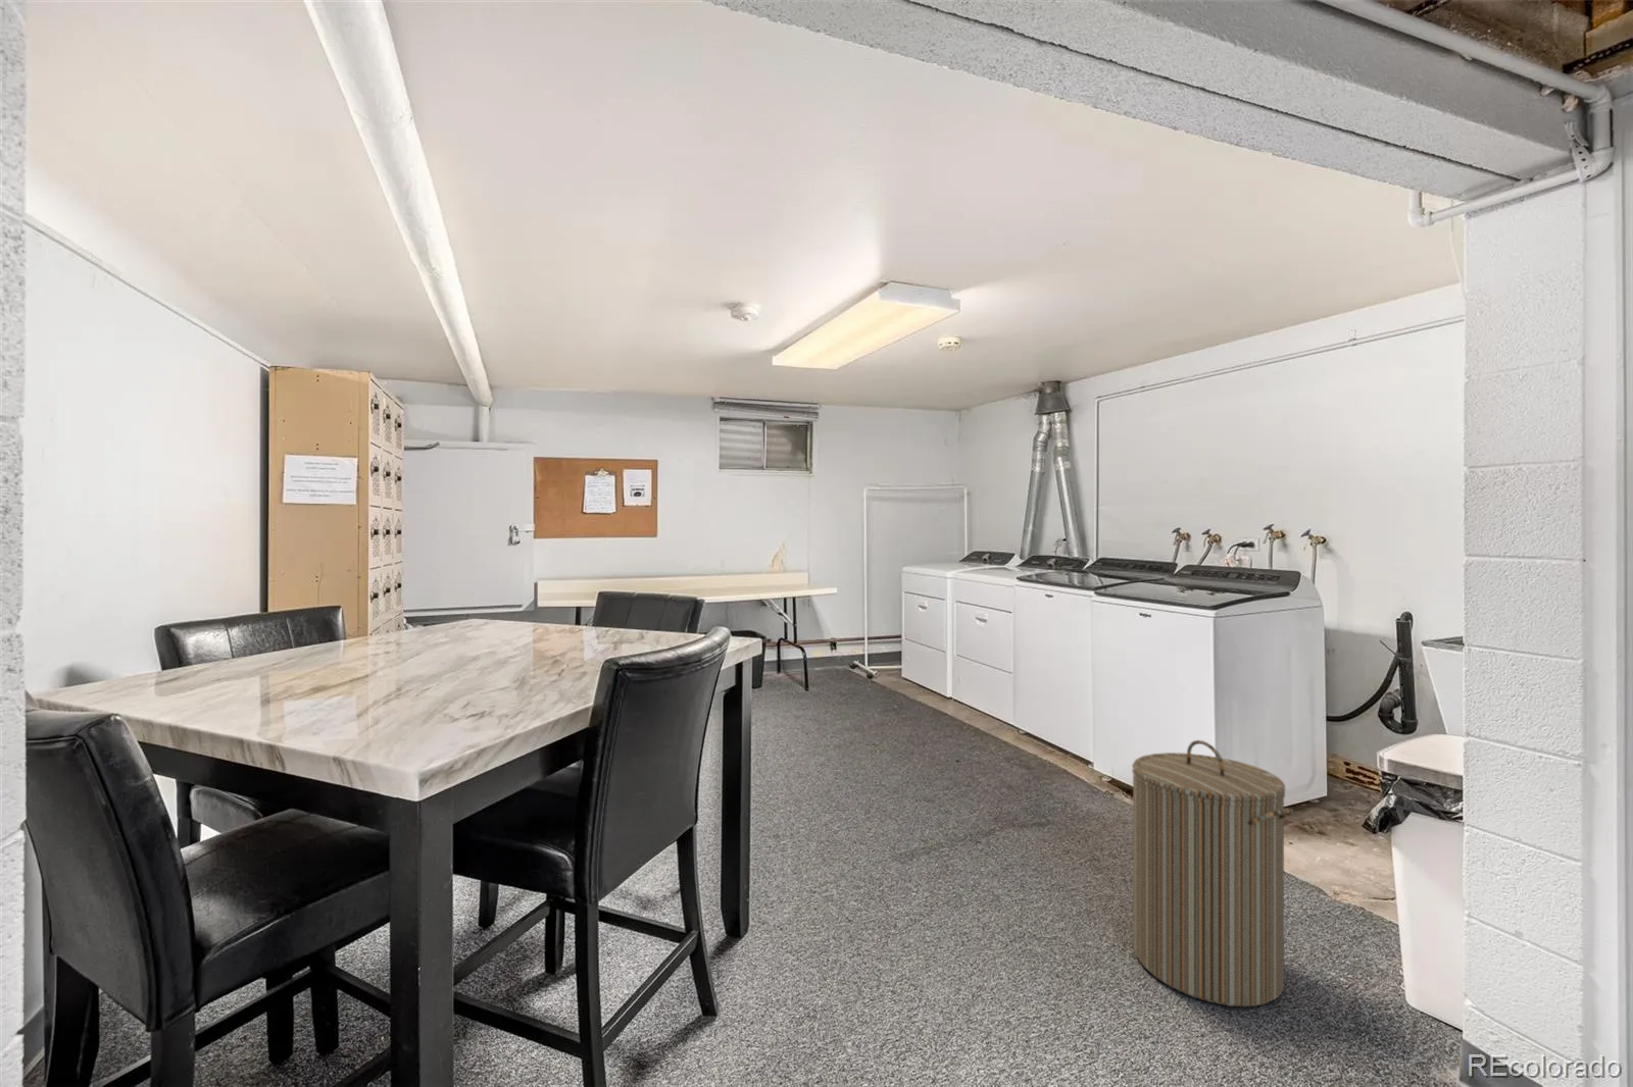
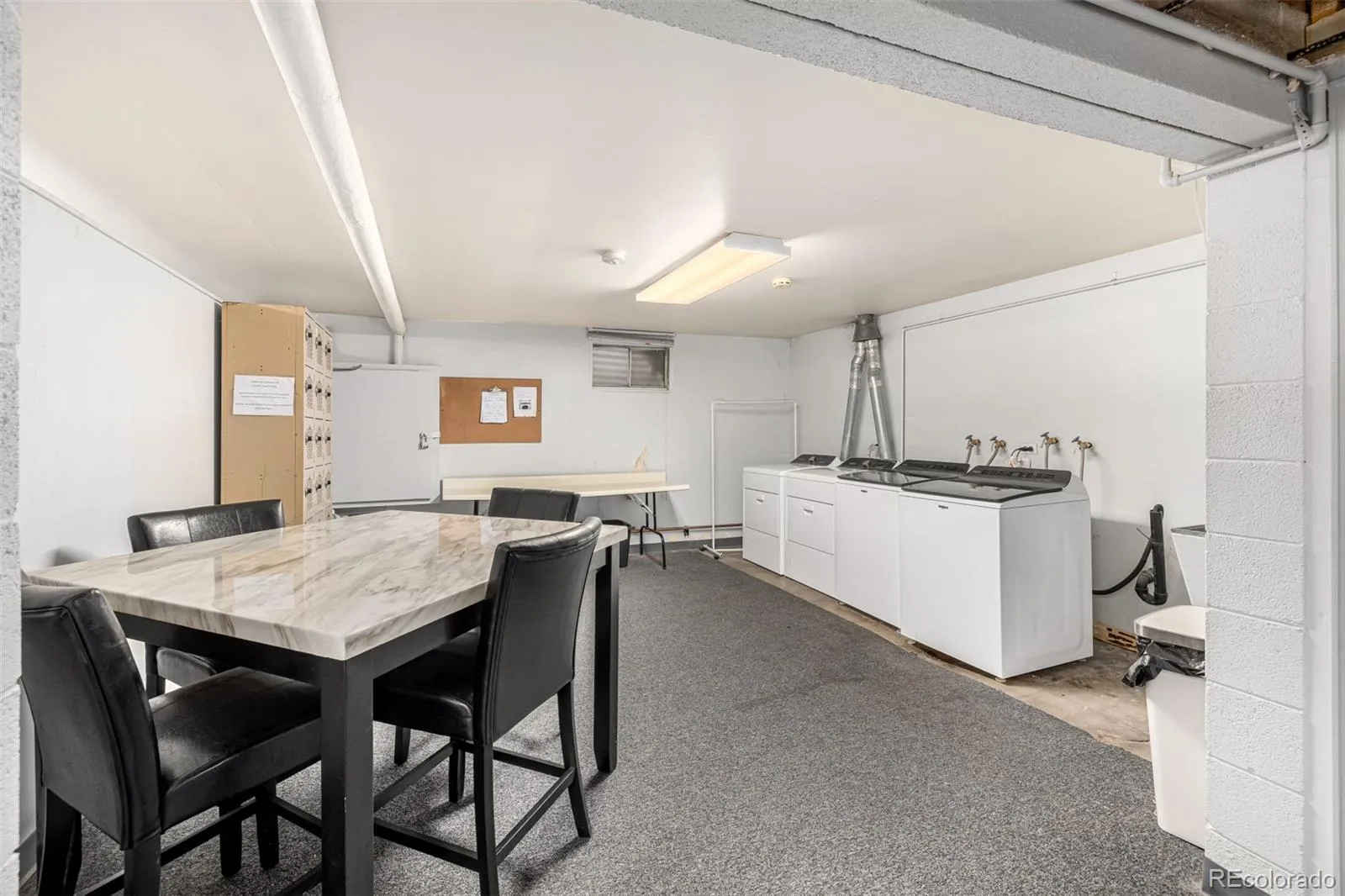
- laundry hamper (1206, 853)
